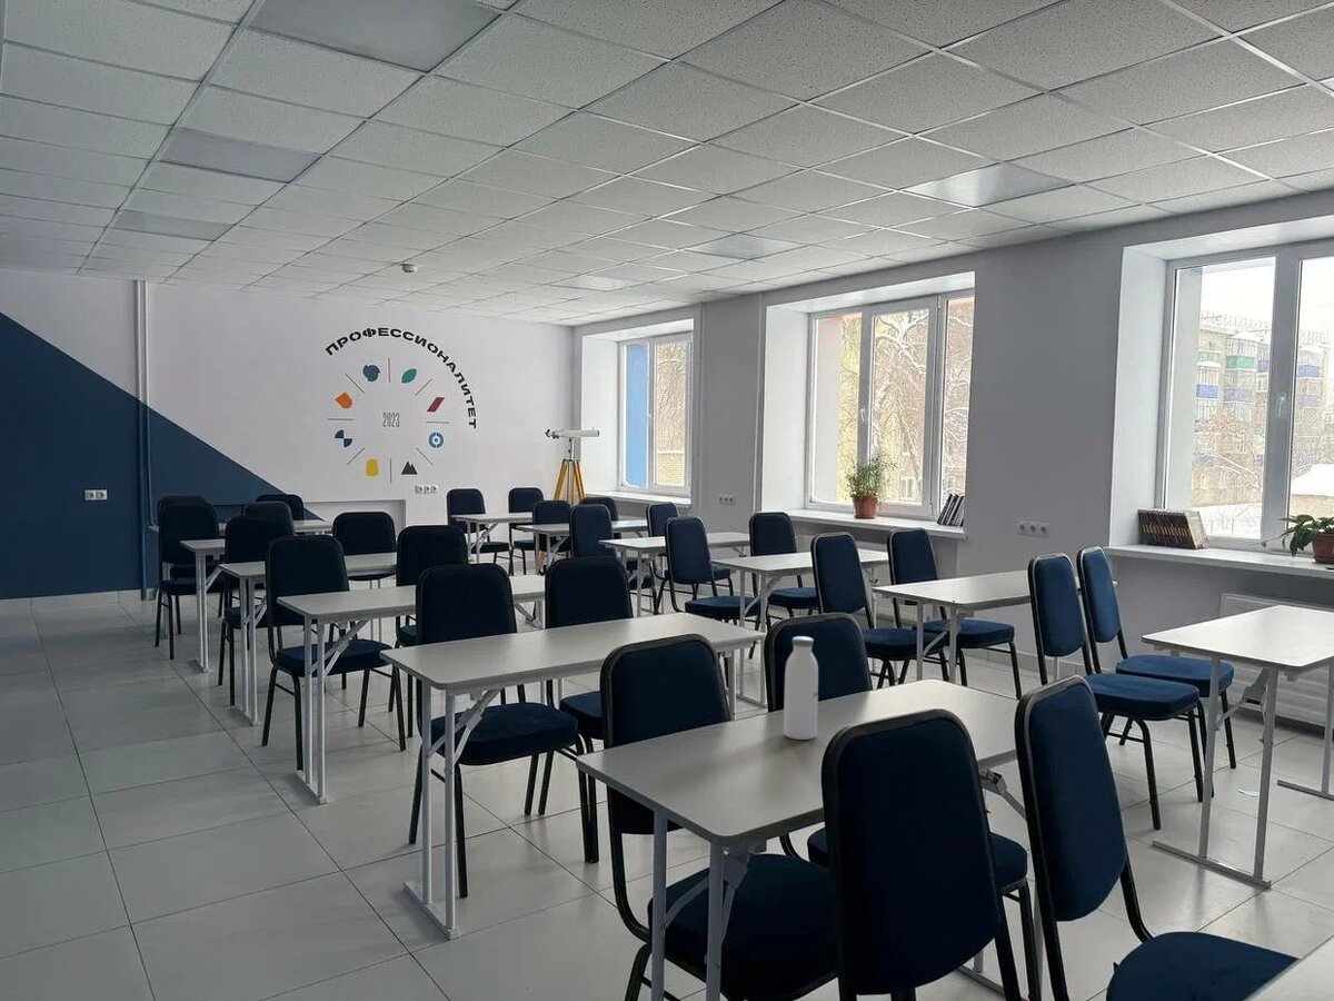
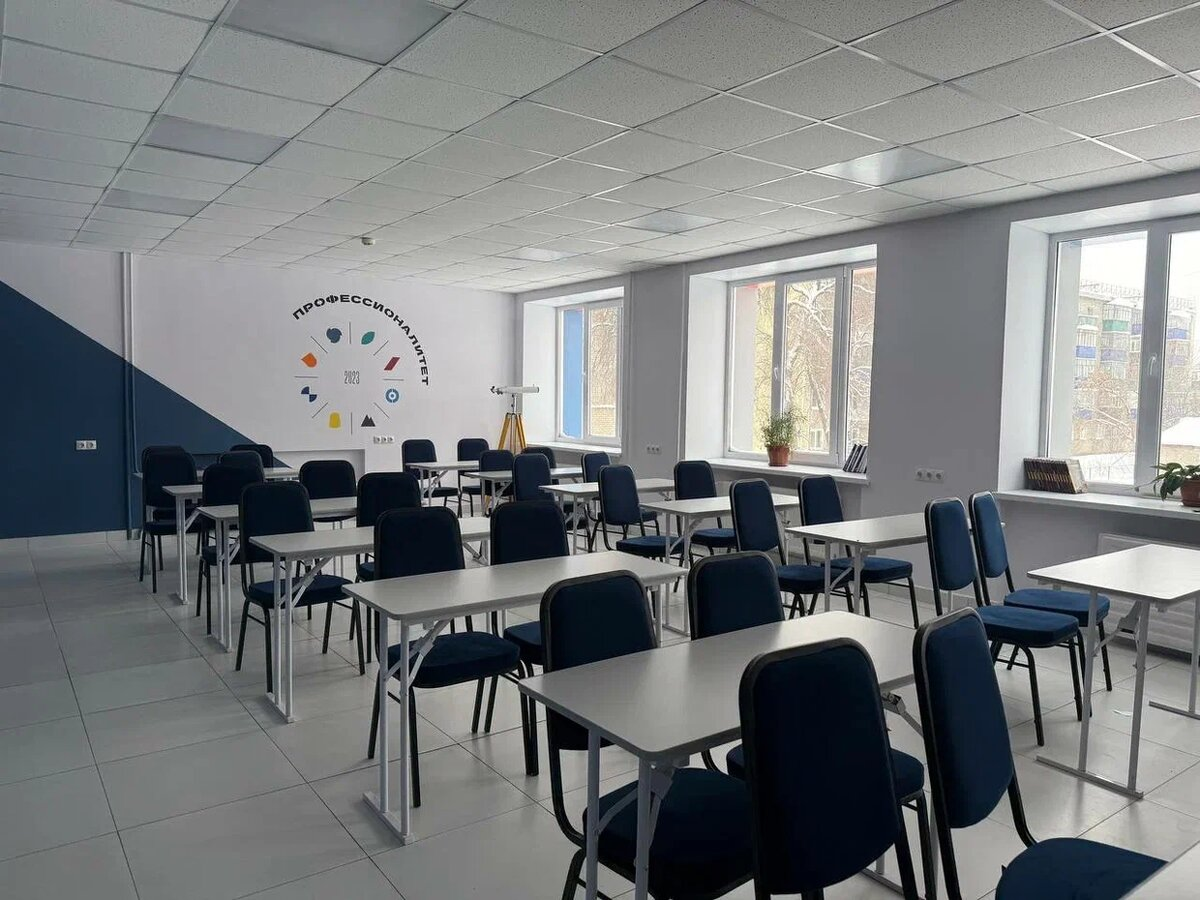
- water bottle (800, 686)
